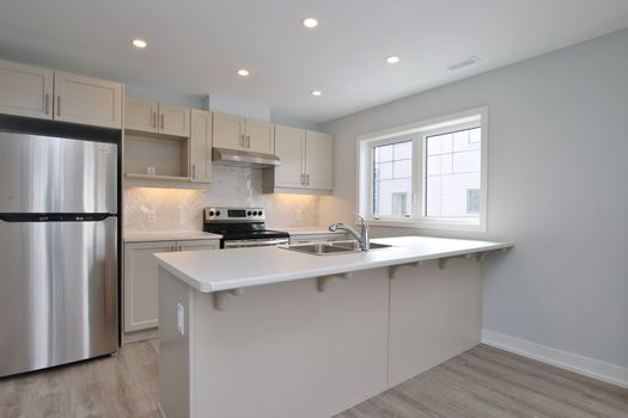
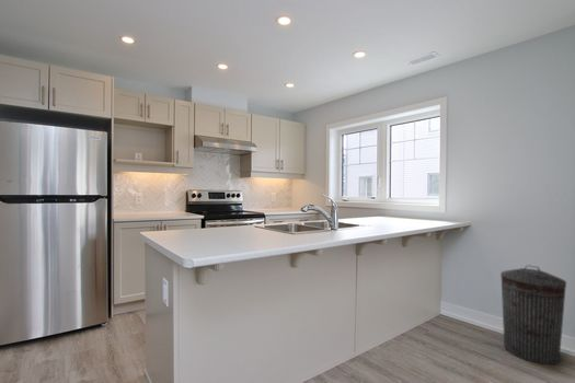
+ trash can (531, 309)
